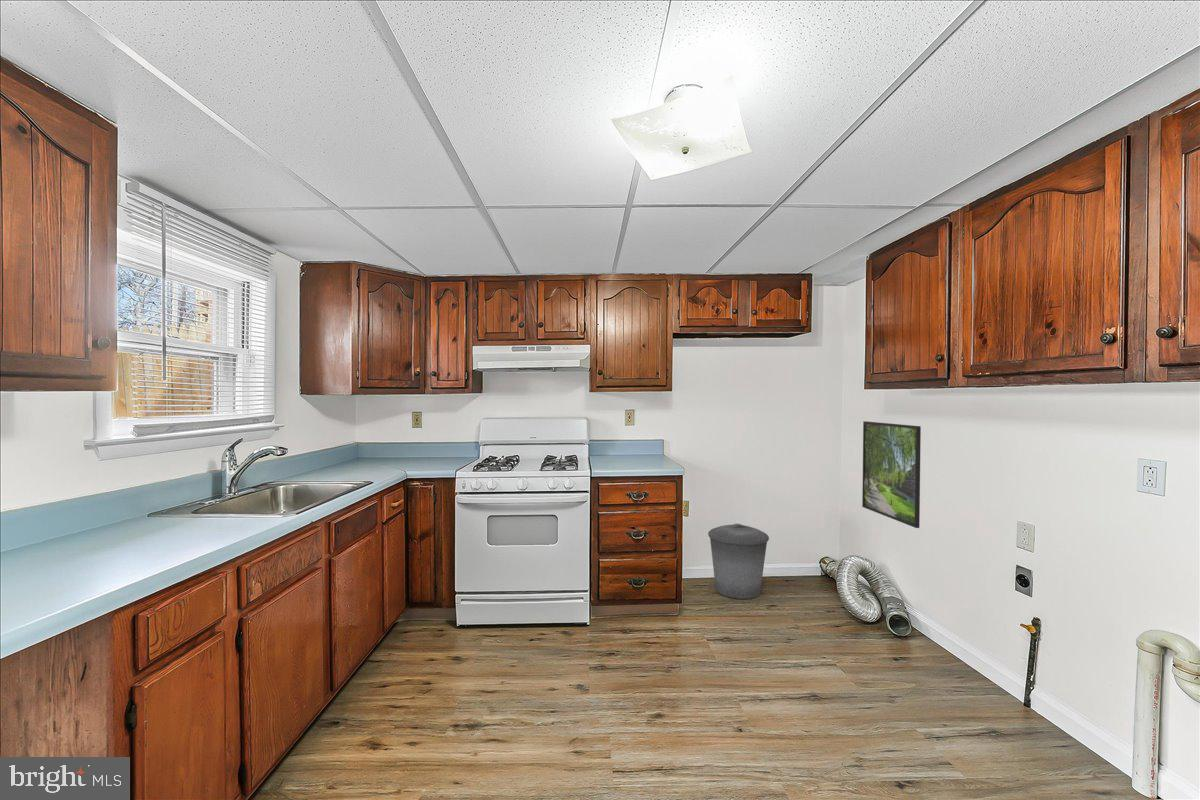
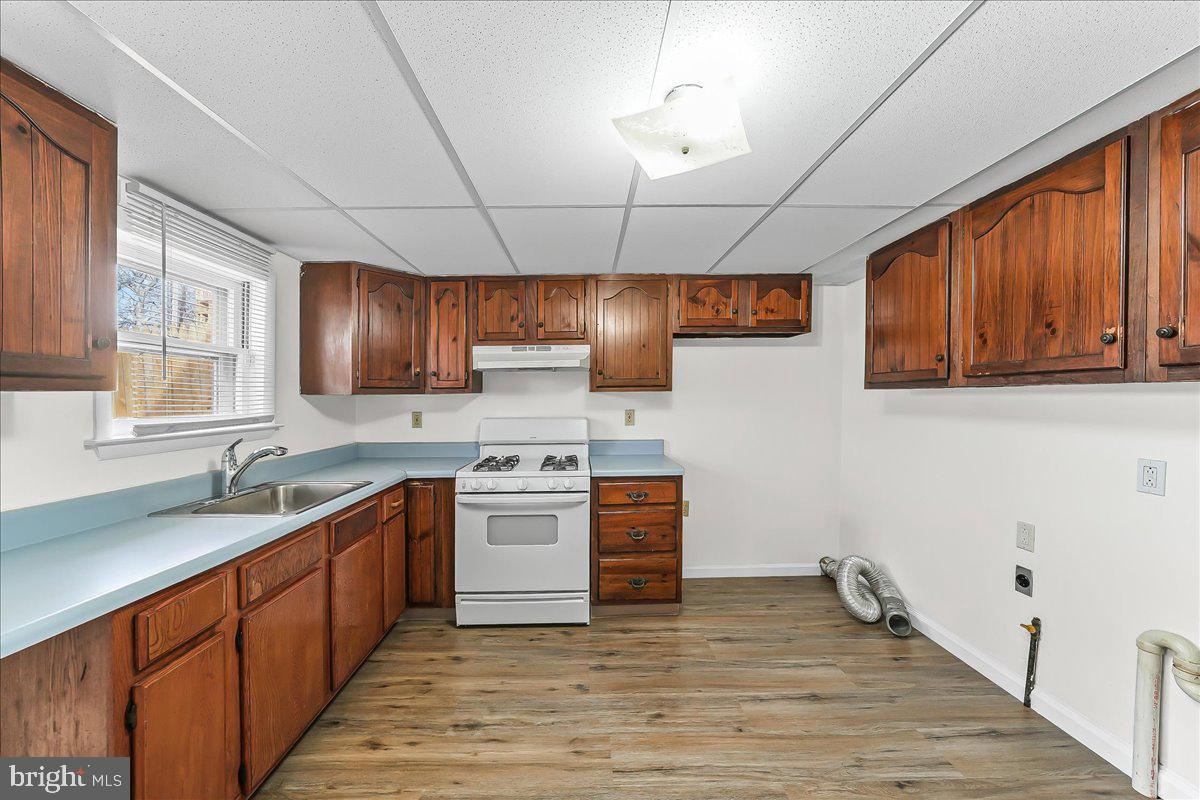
- trash can (737, 557)
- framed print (888, 470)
